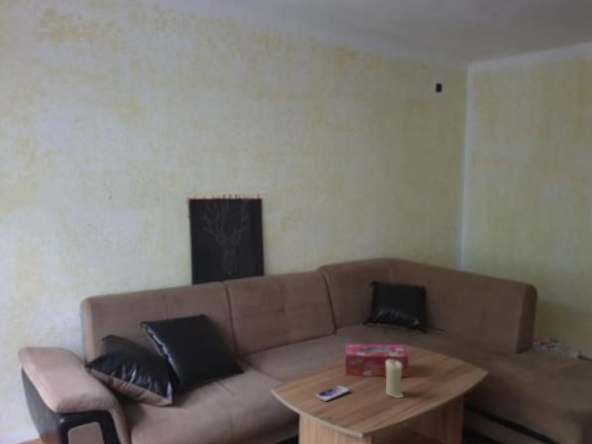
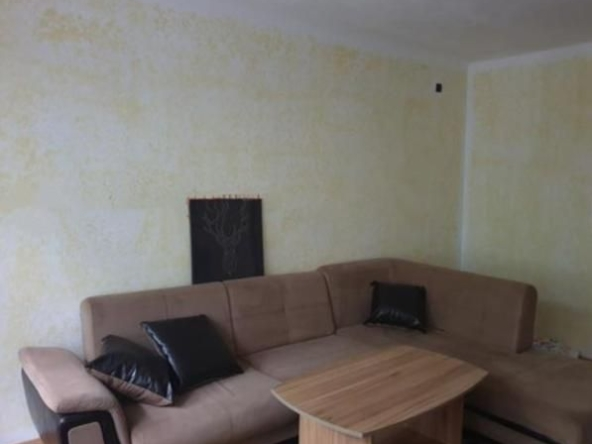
- smartphone (332, 393)
- tissue box (375, 359)
- candle (394, 377)
